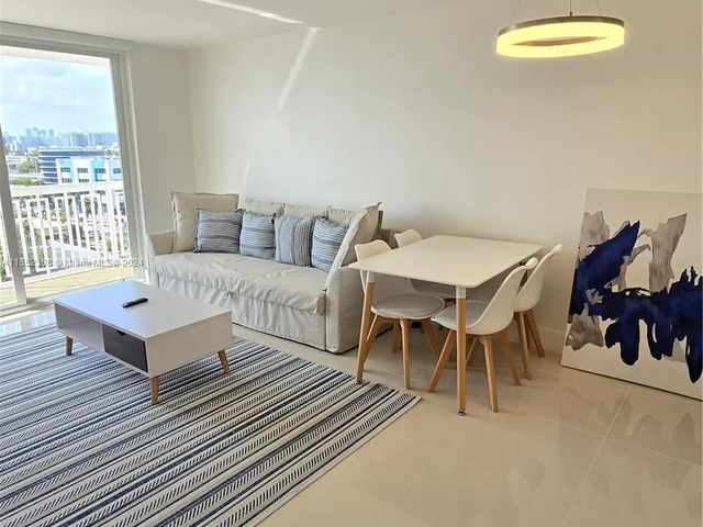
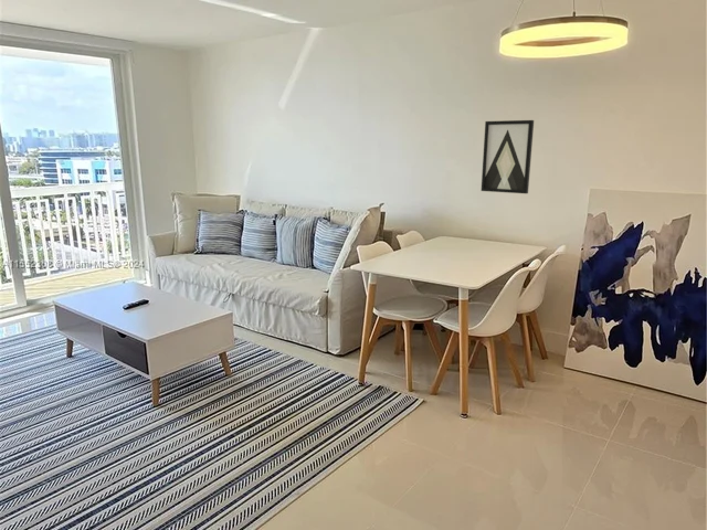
+ wall art (506, 157)
